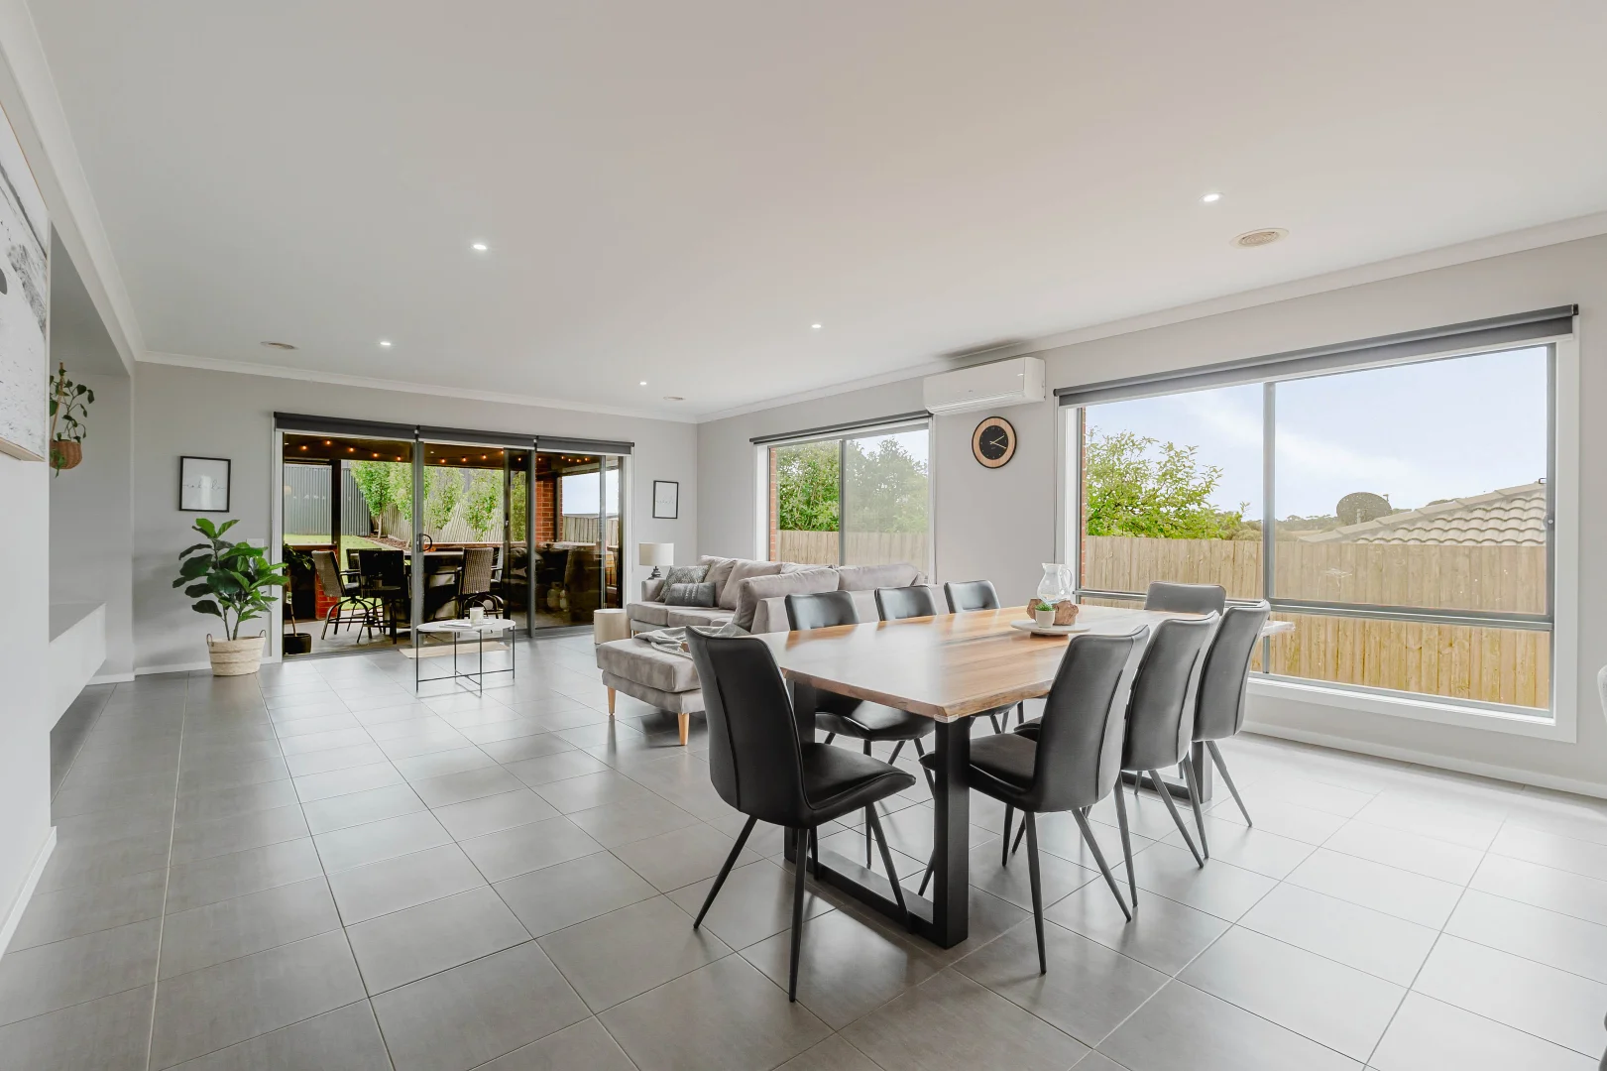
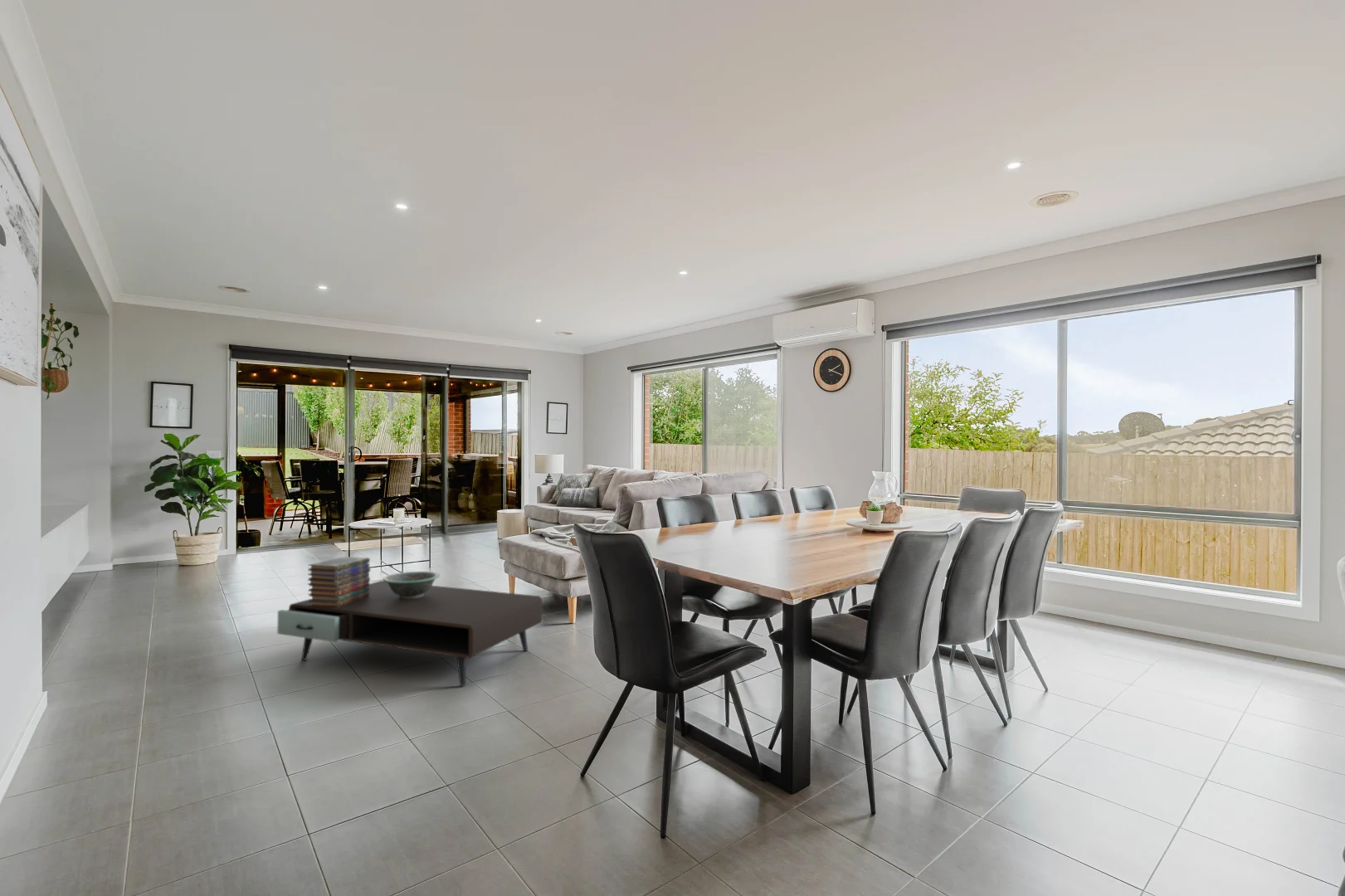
+ coffee table (411, 630)
+ decorative bowl (412, 586)
+ book stack (339, 580)
